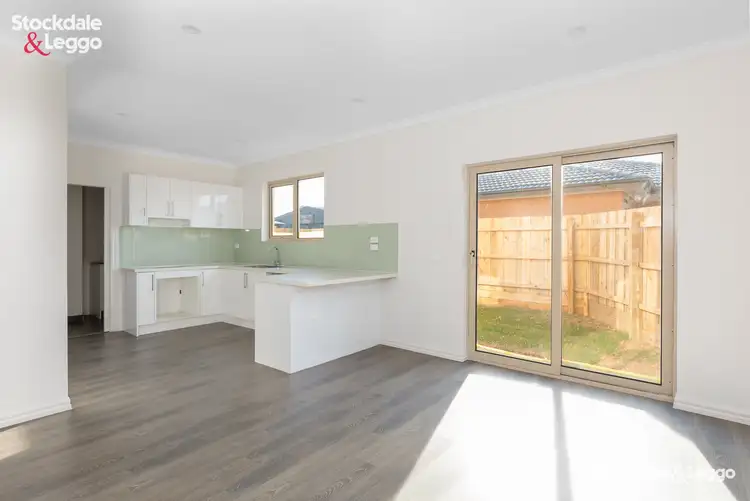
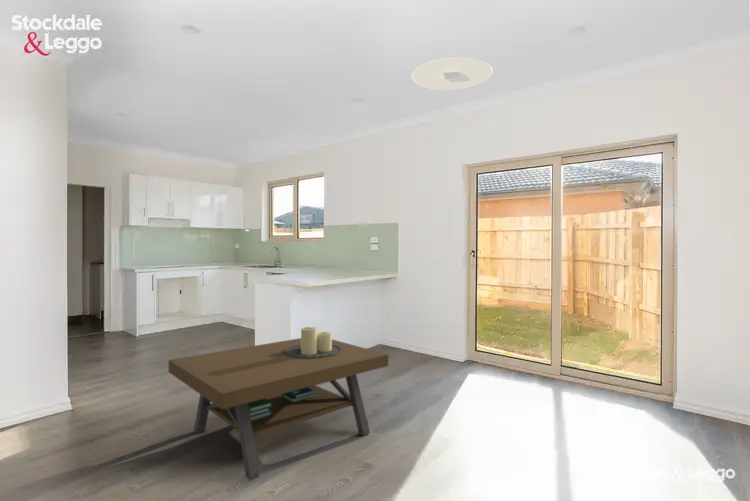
+ ceiling light (451, 71)
+ coffee table (281, 380)
